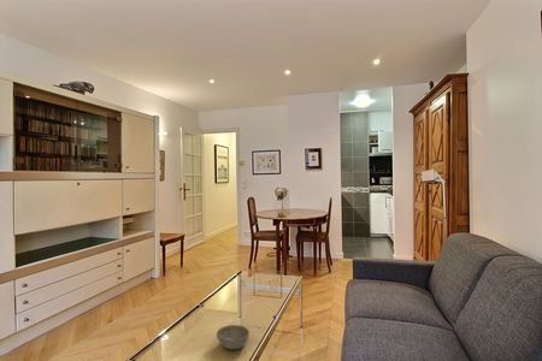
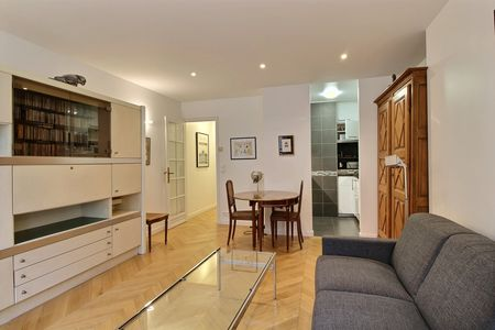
- bowl (232, 338)
